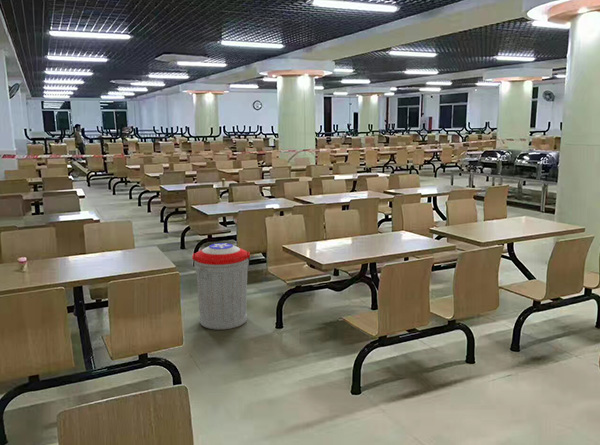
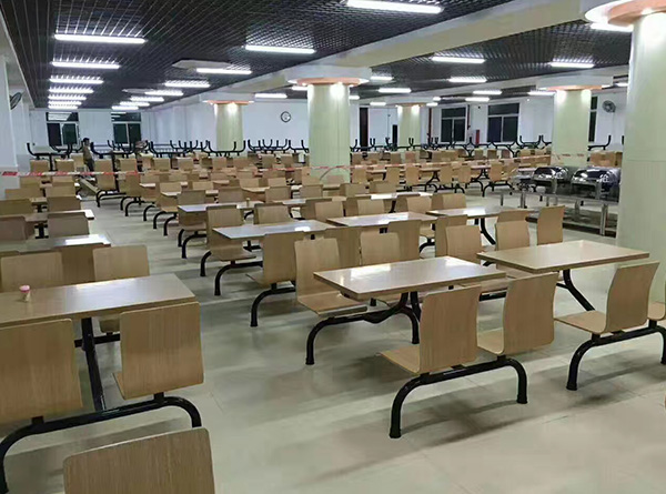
- trash can (222, 283)
